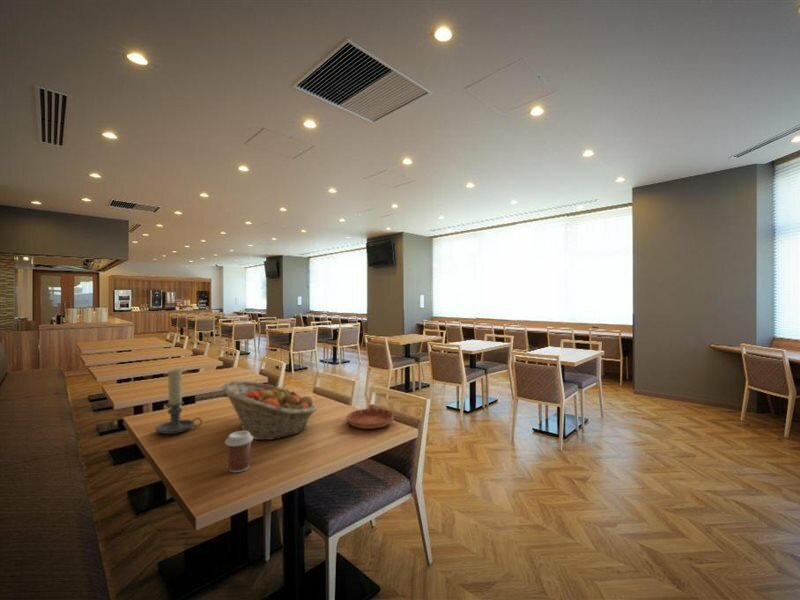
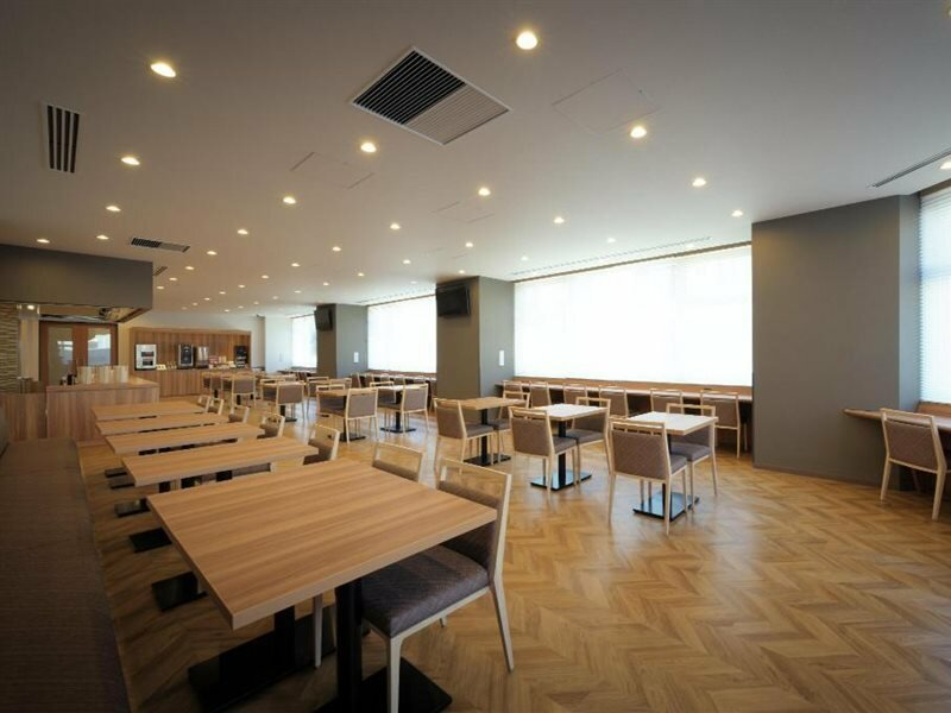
- saucer (370, 418)
- coffee cup (239, 451)
- candle holder (179, 399)
- fruit basket (270, 404)
